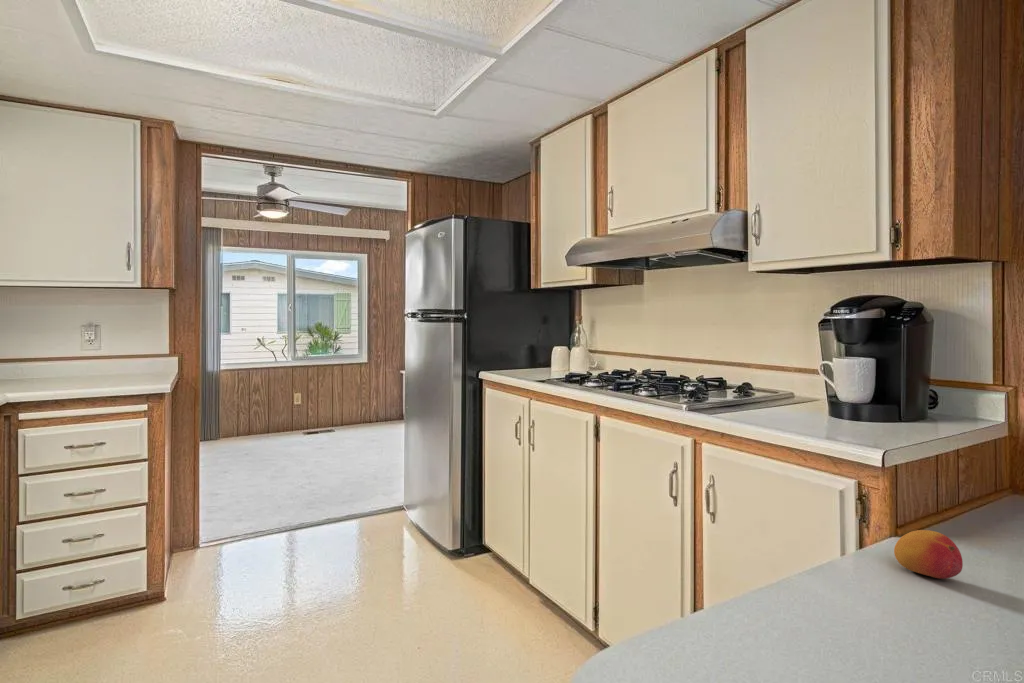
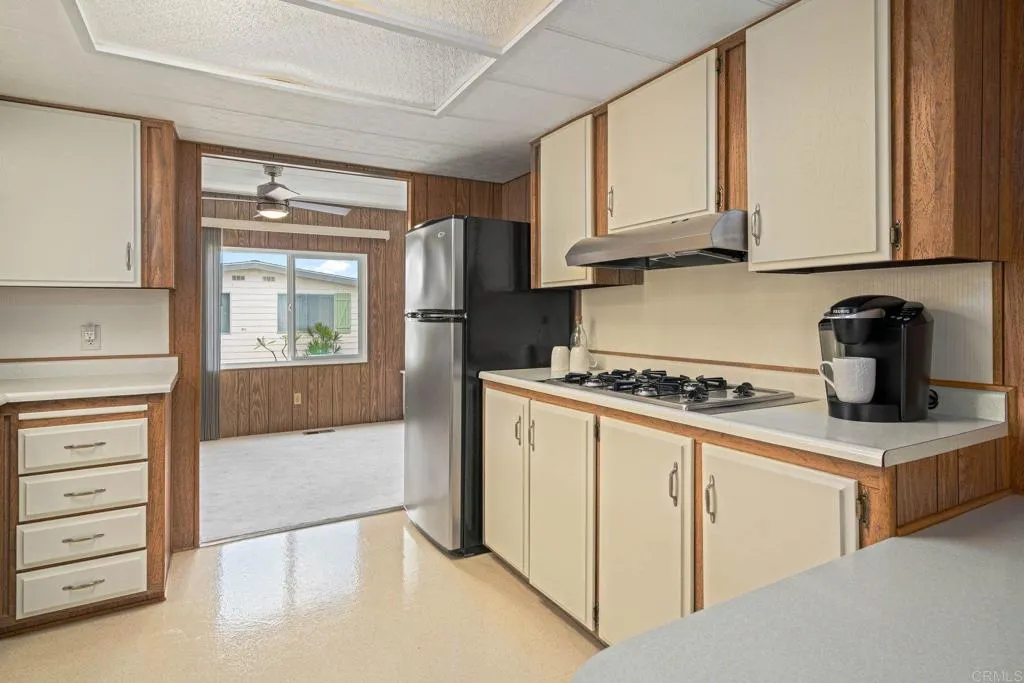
- fruit (926, 552)
